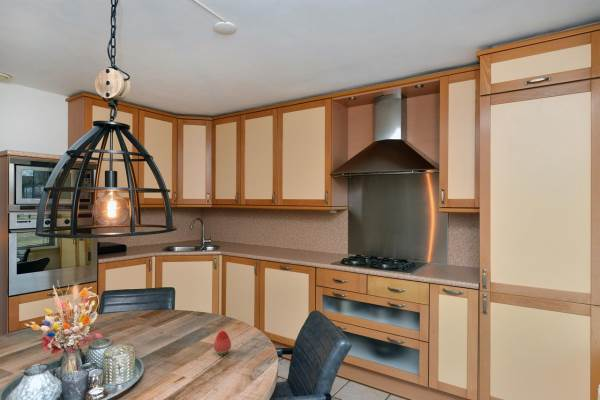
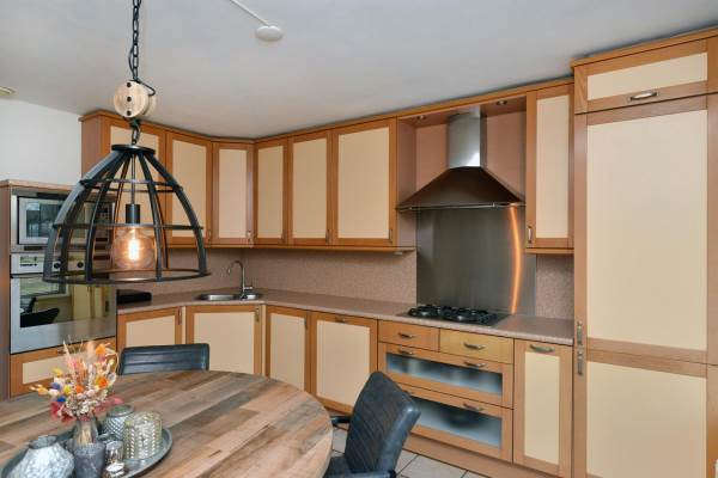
- fruit (222, 341)
